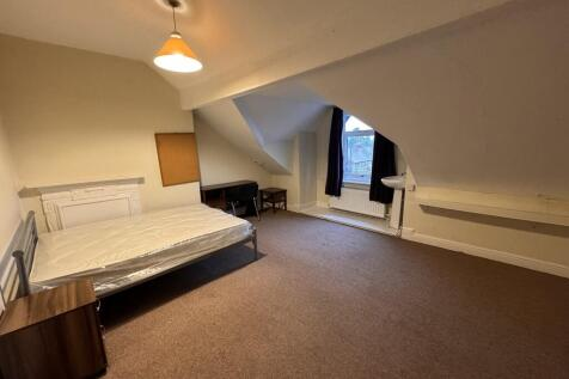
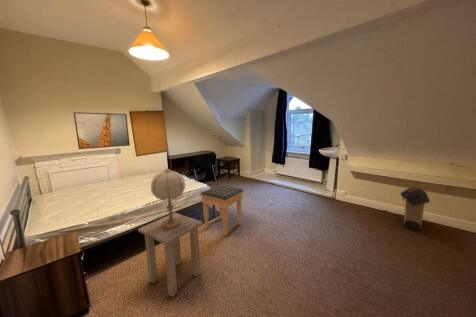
+ footstool (222, 208)
+ laundry hamper (413, 202)
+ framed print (104, 130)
+ table lamp (169, 196)
+ side table (173, 251)
